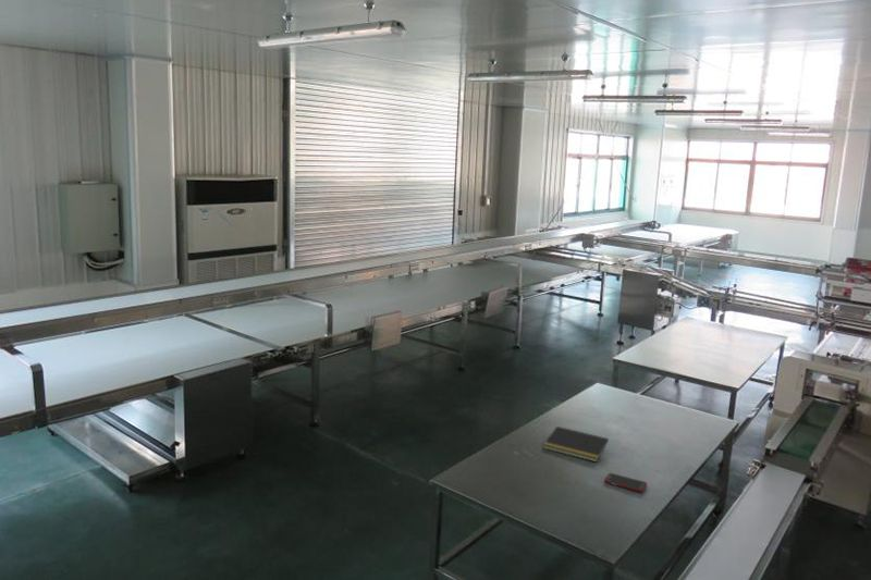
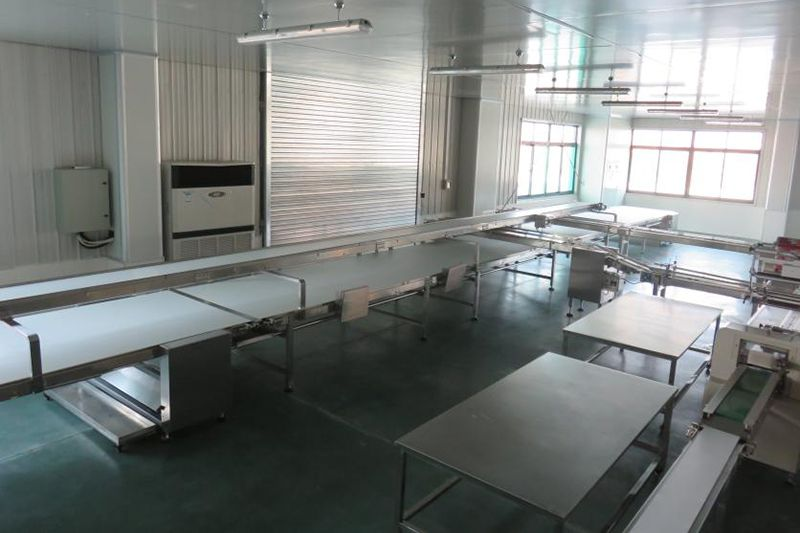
- cell phone (625, 482)
- notepad (575, 443)
